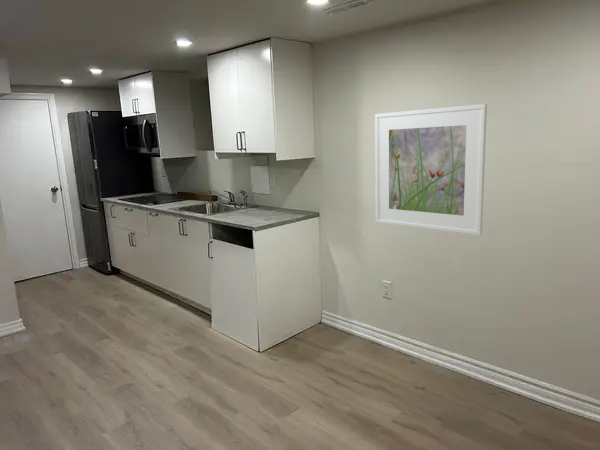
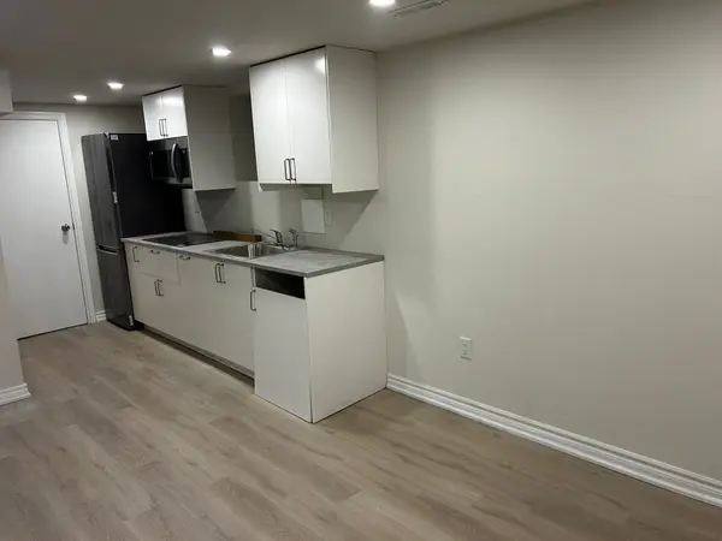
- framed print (424, 170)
